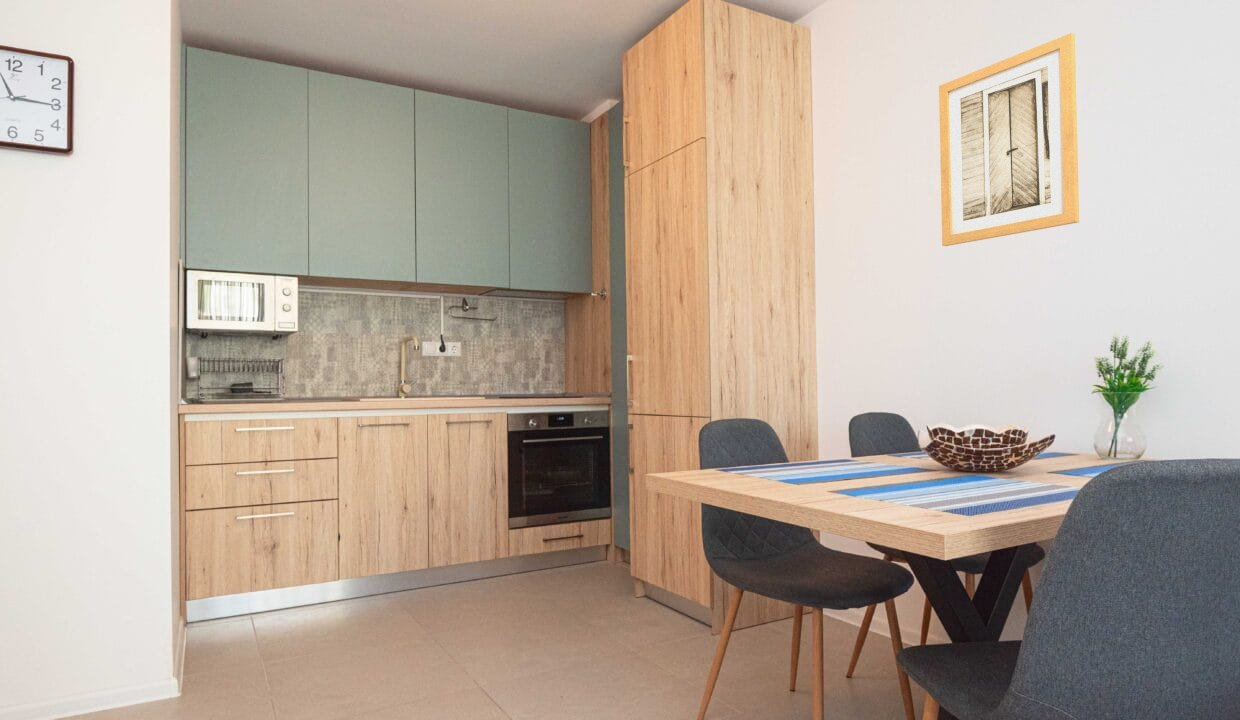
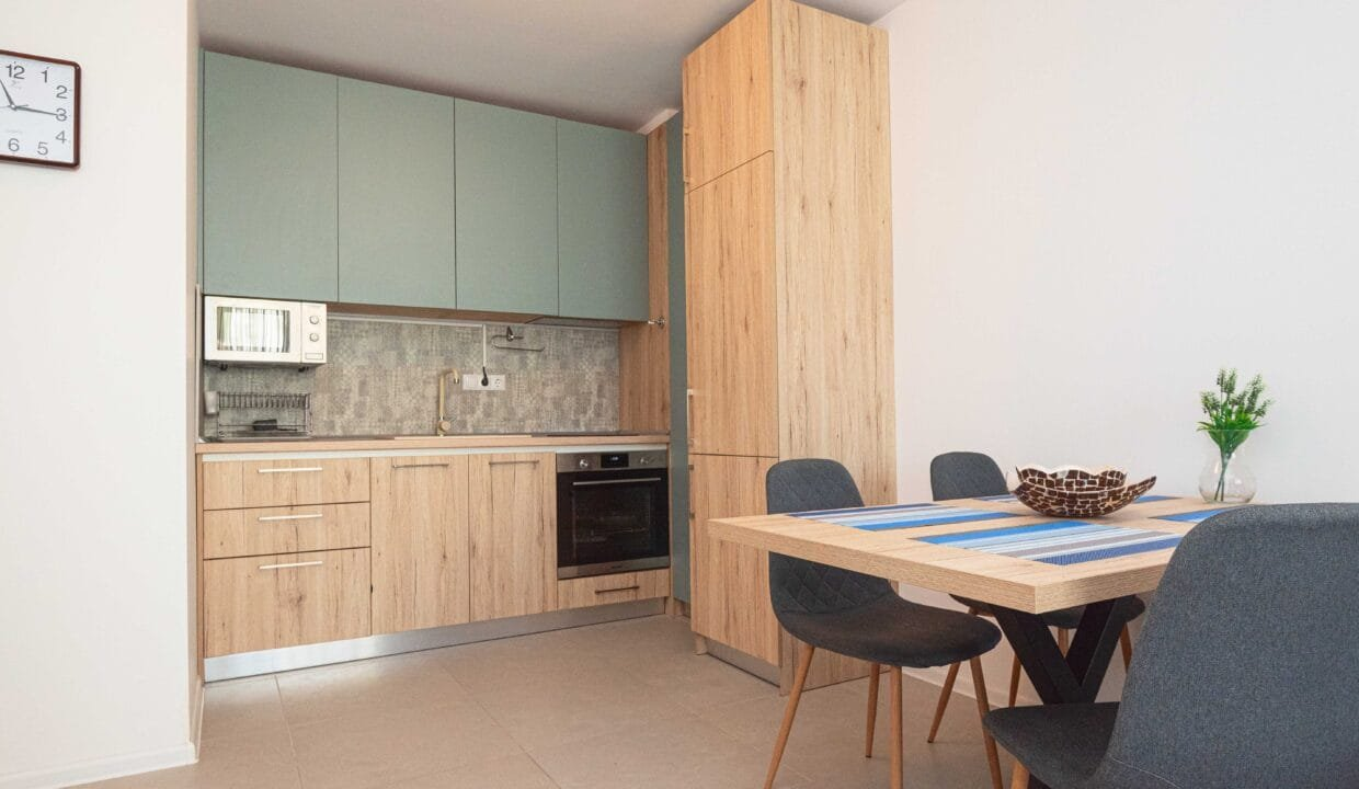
- wall art (1003, 148)
